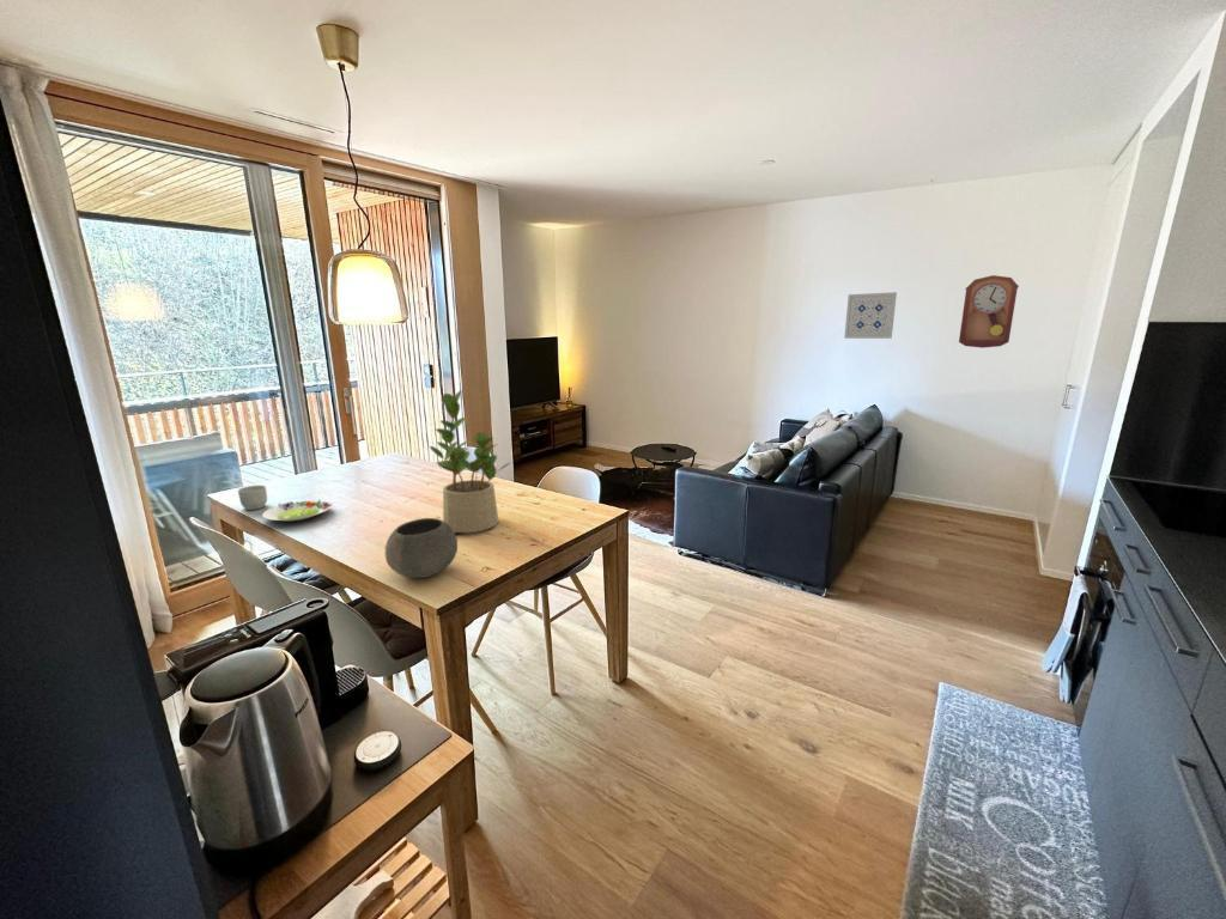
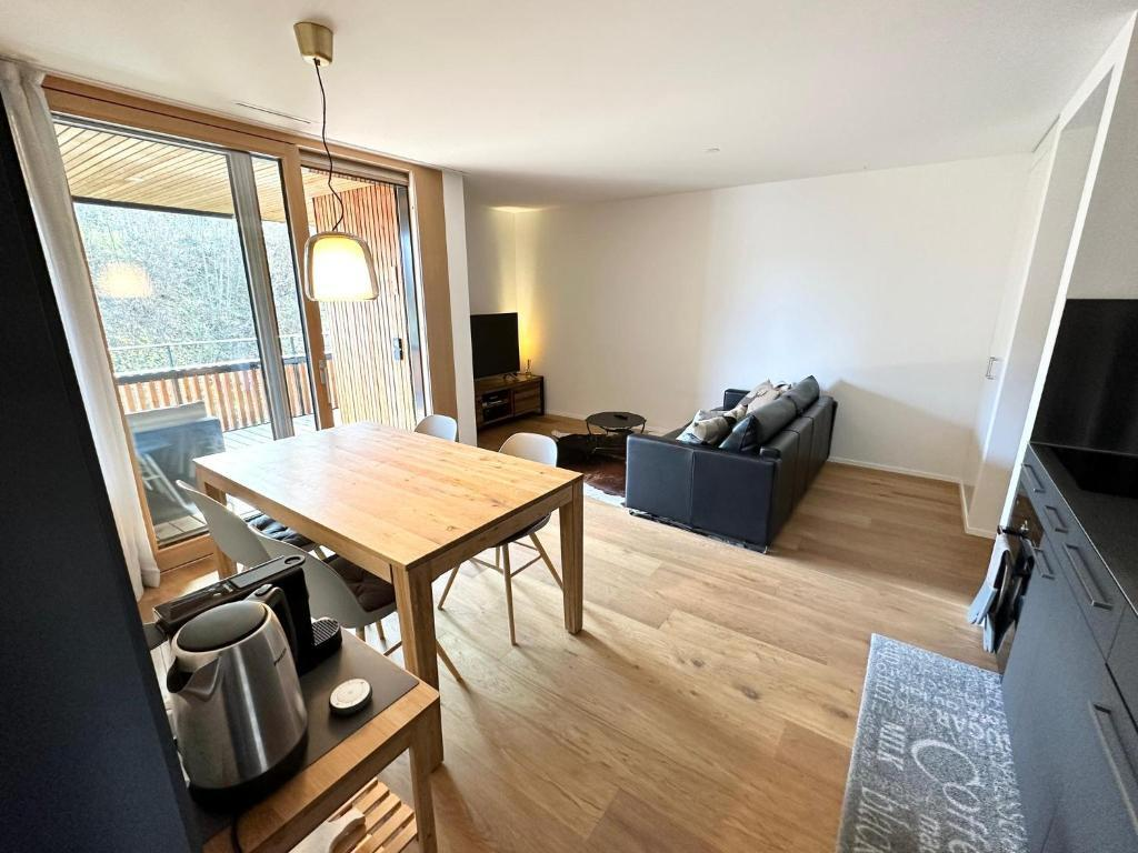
- wall art (869, 316)
- bowl (421, 548)
- salad plate (297, 511)
- potted plant (473, 461)
- pendulum clock (988, 312)
- mug (253, 497)
